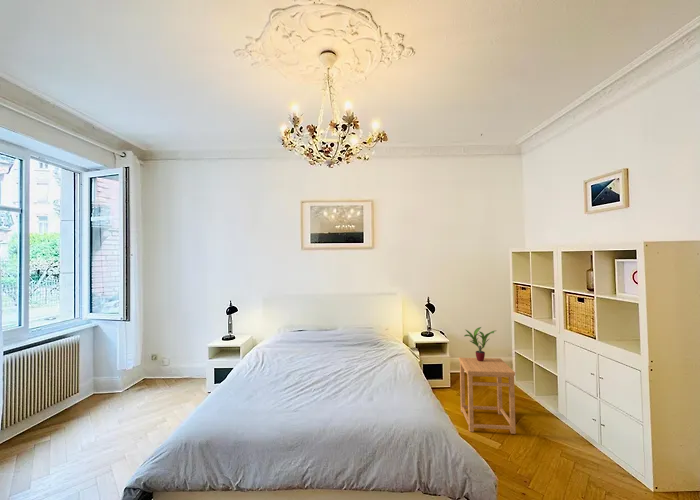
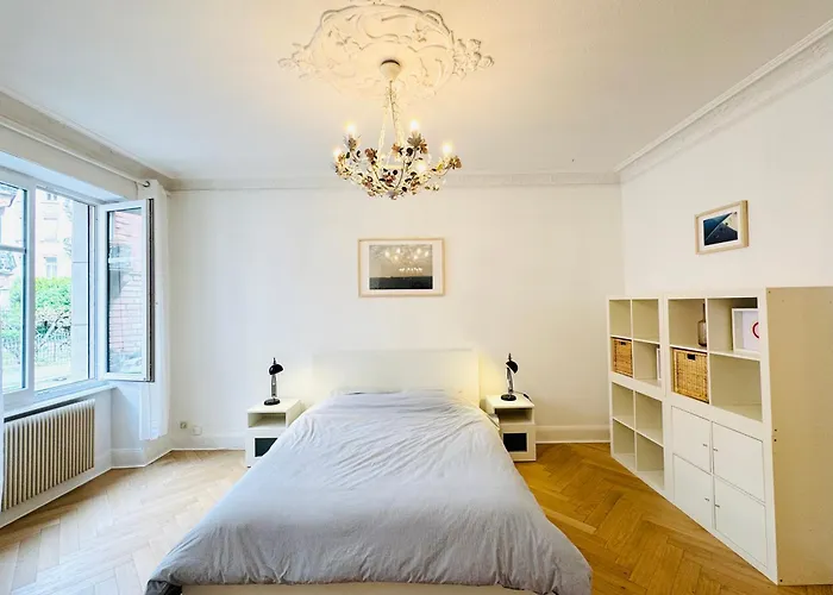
- potted plant (481, 344)
- side table (485, 385)
